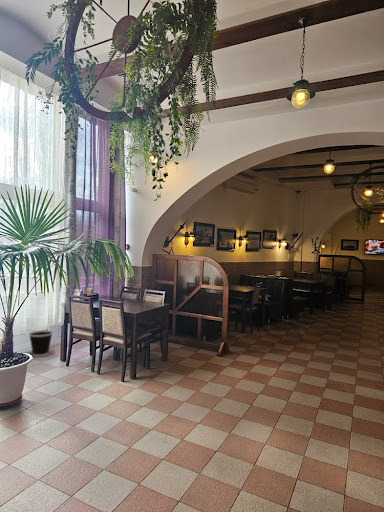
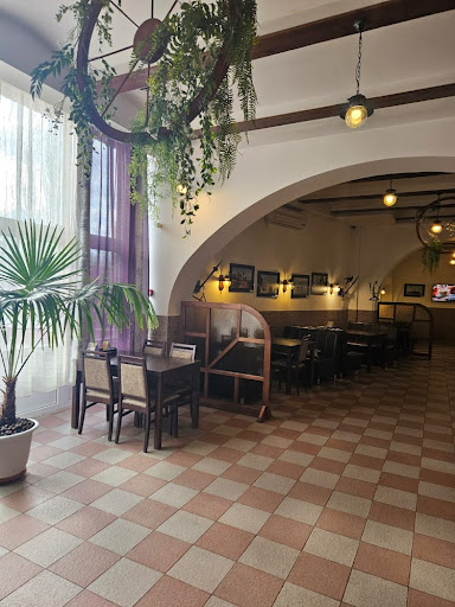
- wastebasket (40, 343)
